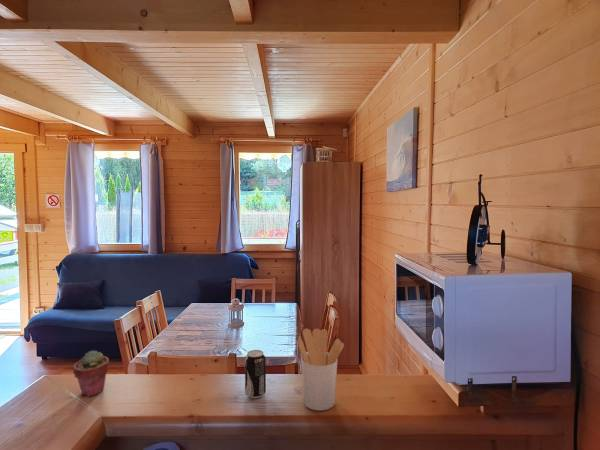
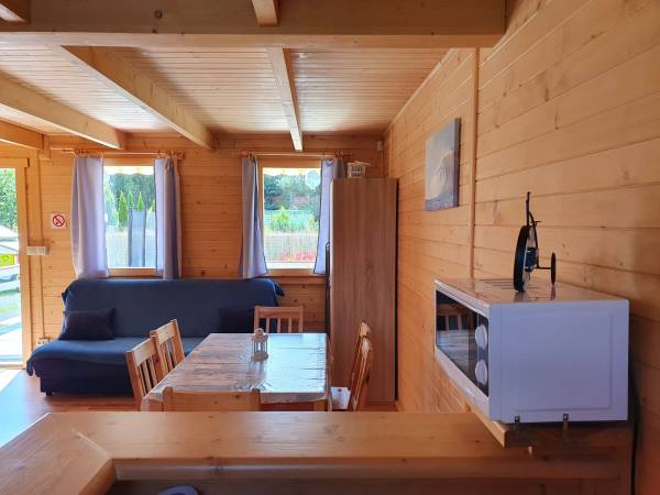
- utensil holder (317, 365)
- beverage can (255, 373)
- potted succulent (91, 370)
